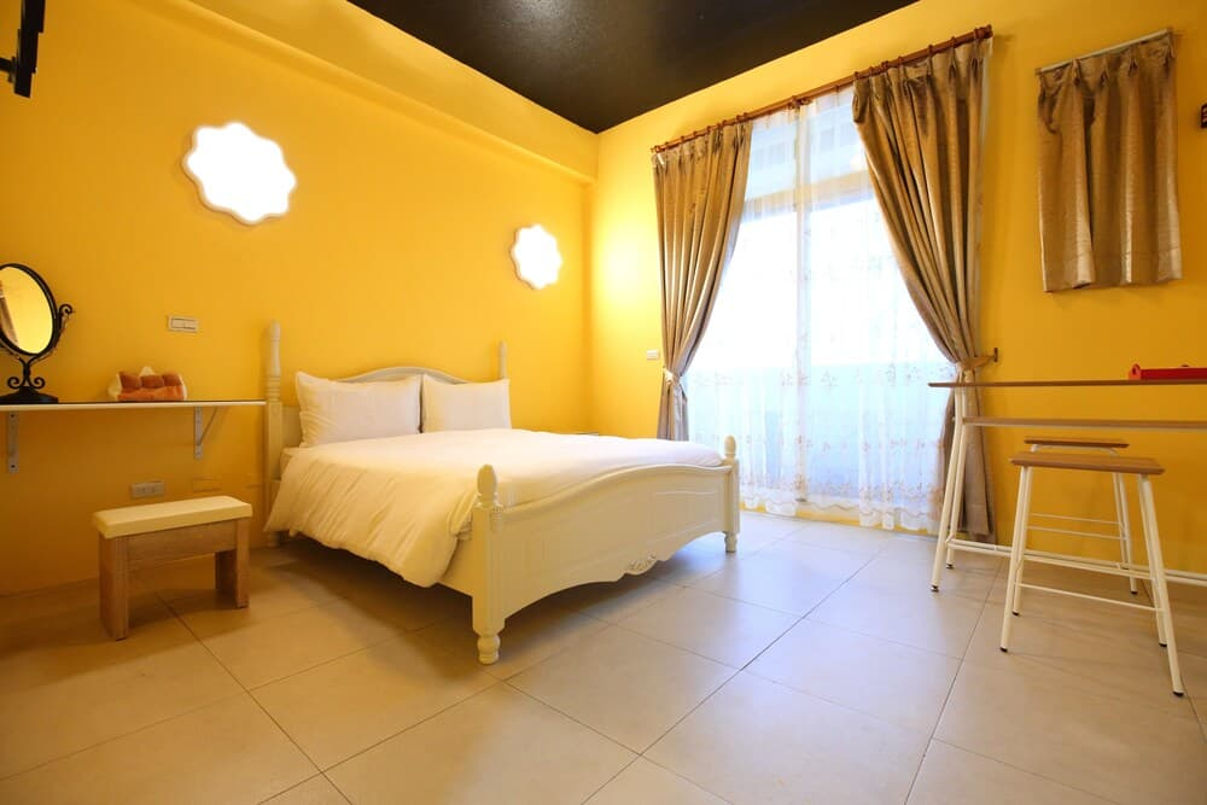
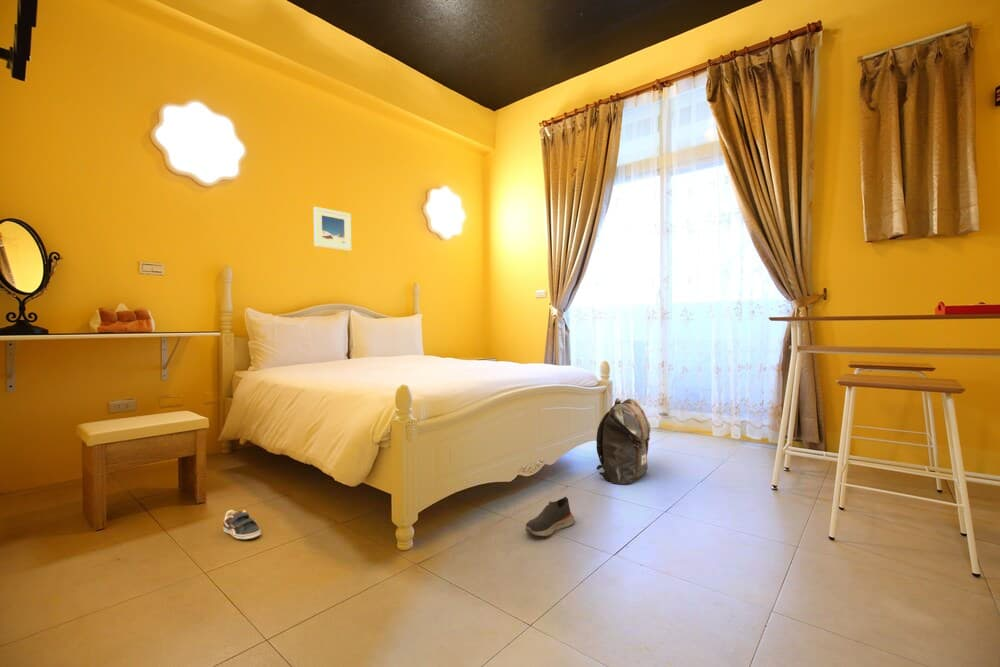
+ backpack (622, 436)
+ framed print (333, 229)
+ shoe (549, 514)
+ sneaker (240, 523)
